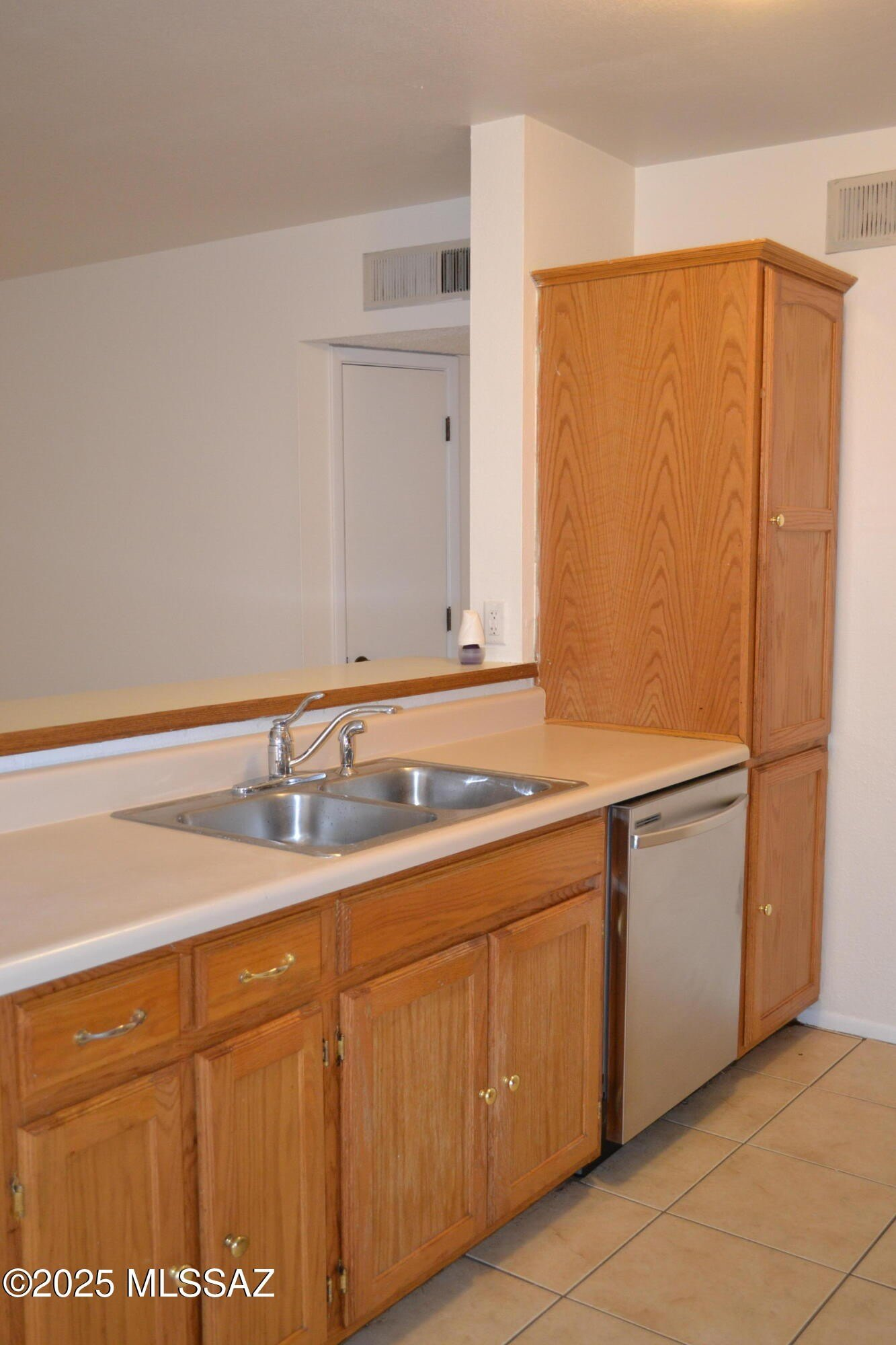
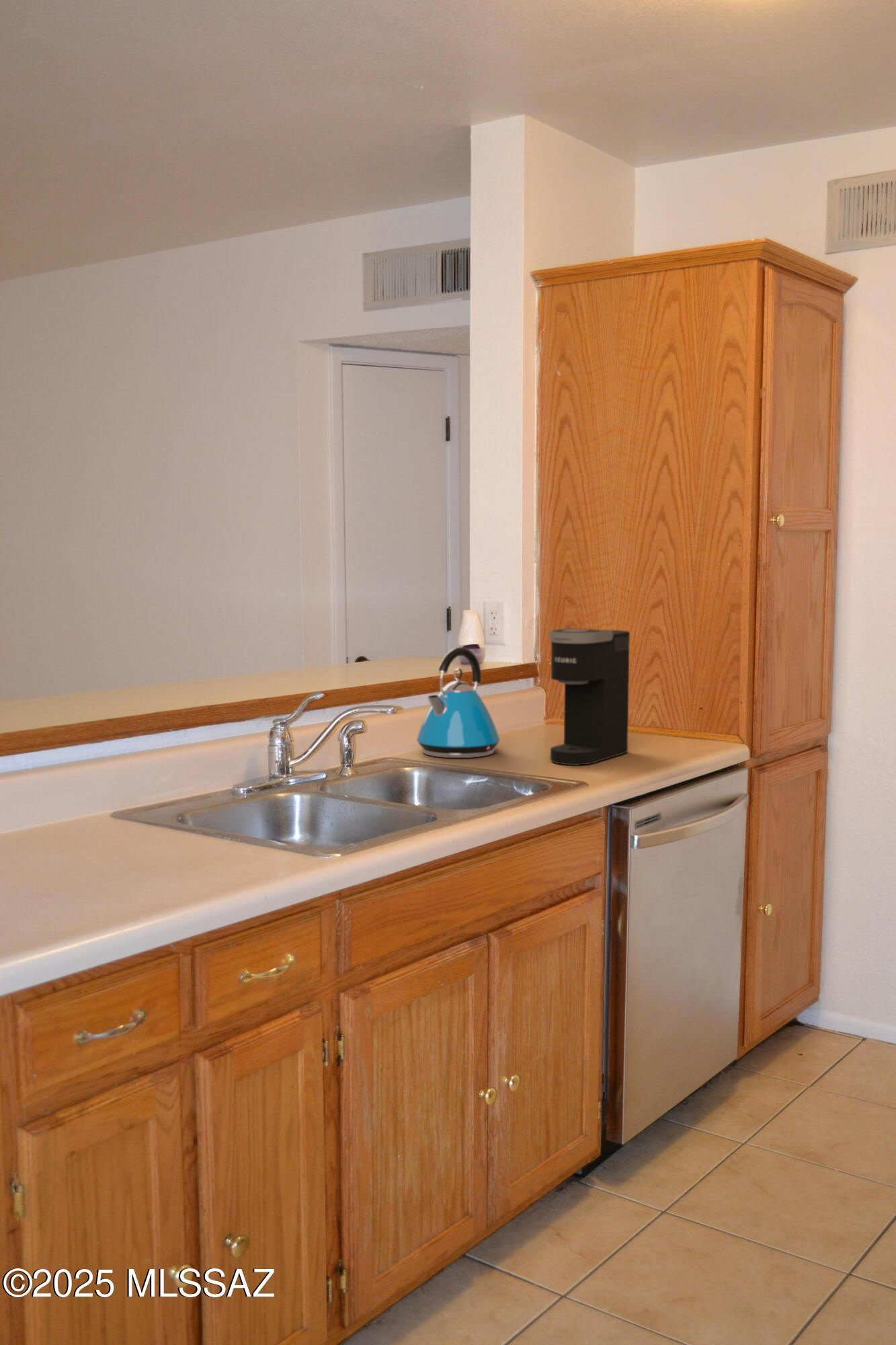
+ kettle (460, 699)
+ coffee maker (589, 693)
